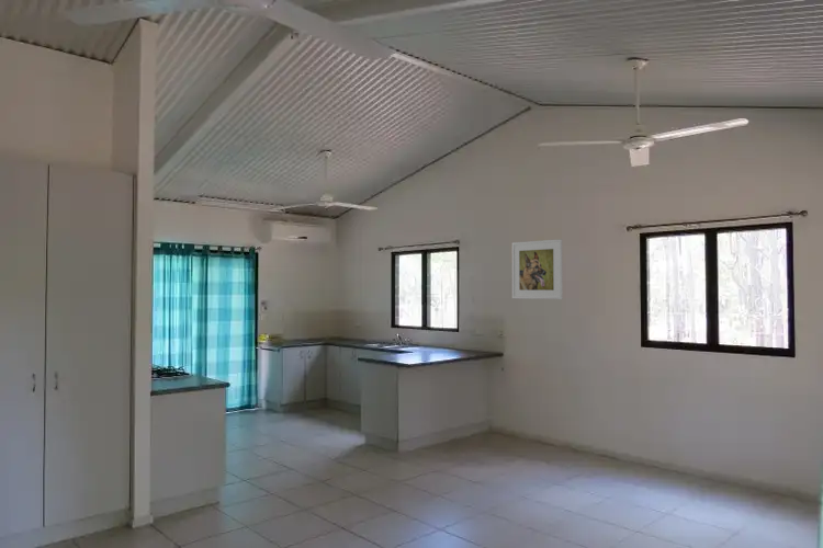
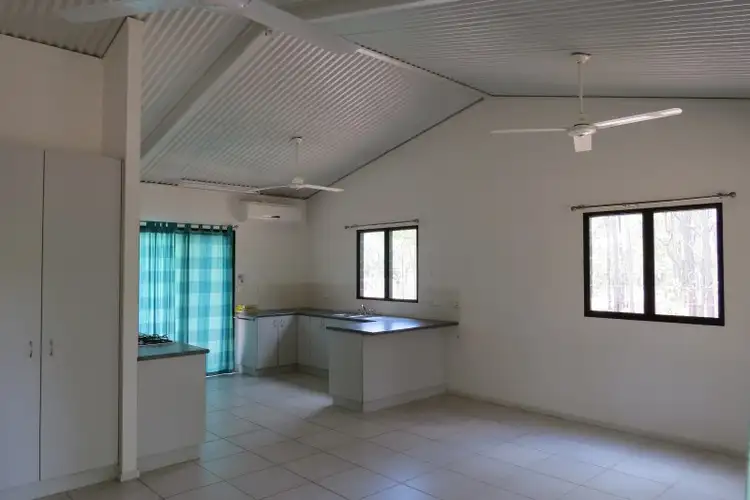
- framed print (535, 270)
